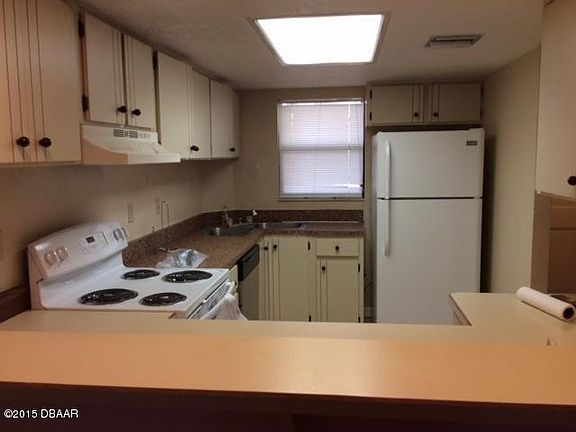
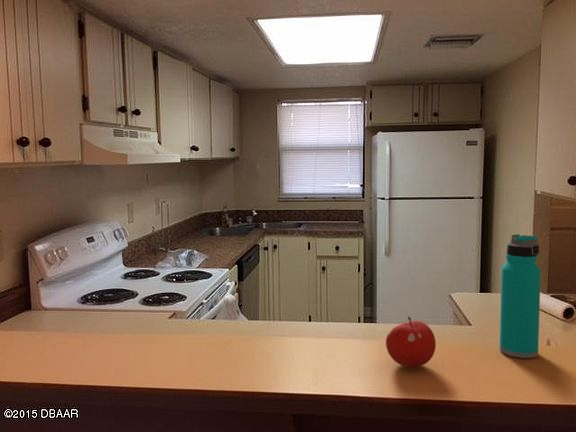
+ water bottle (520, 293)
+ fruit (410, 340)
